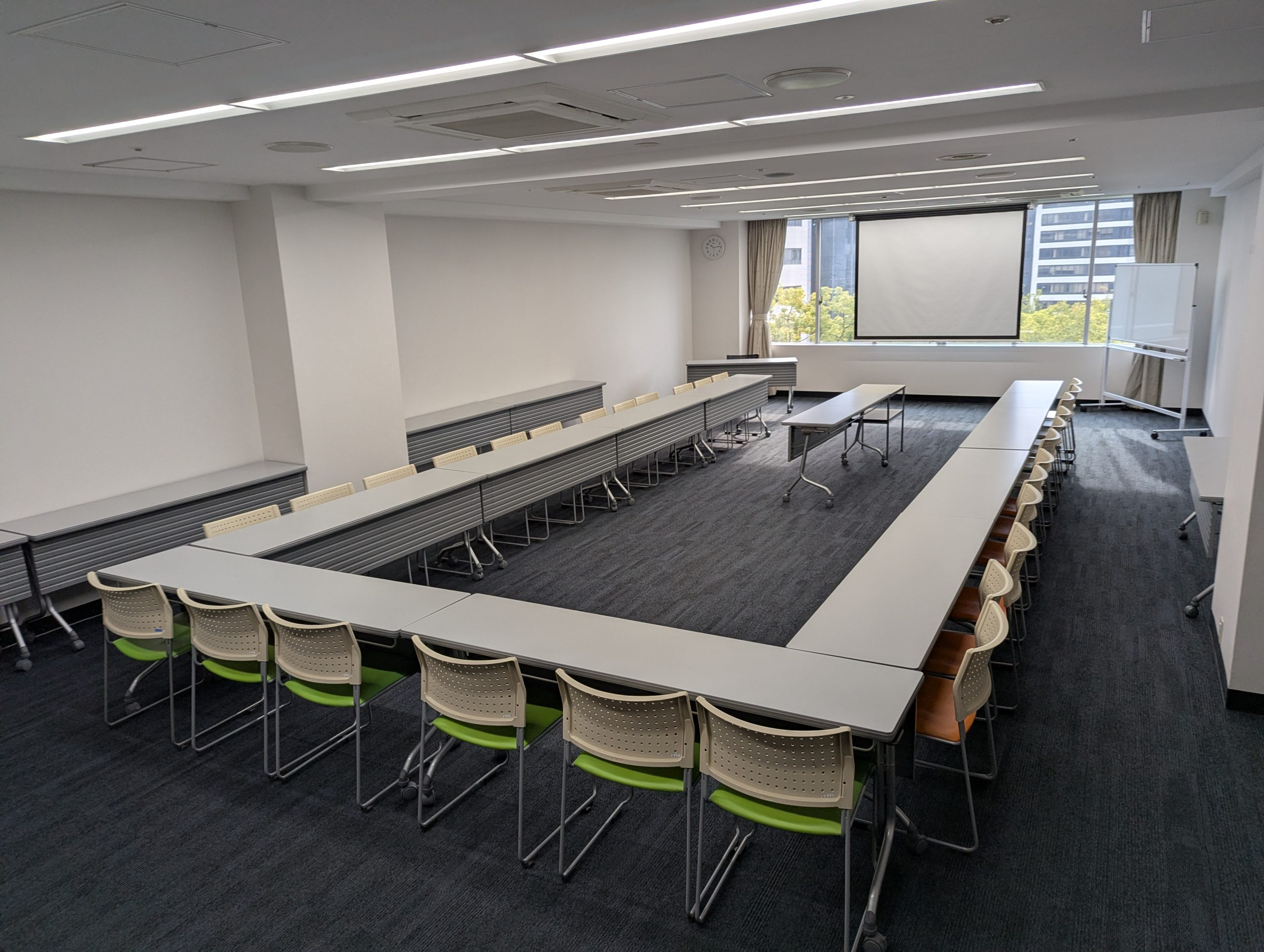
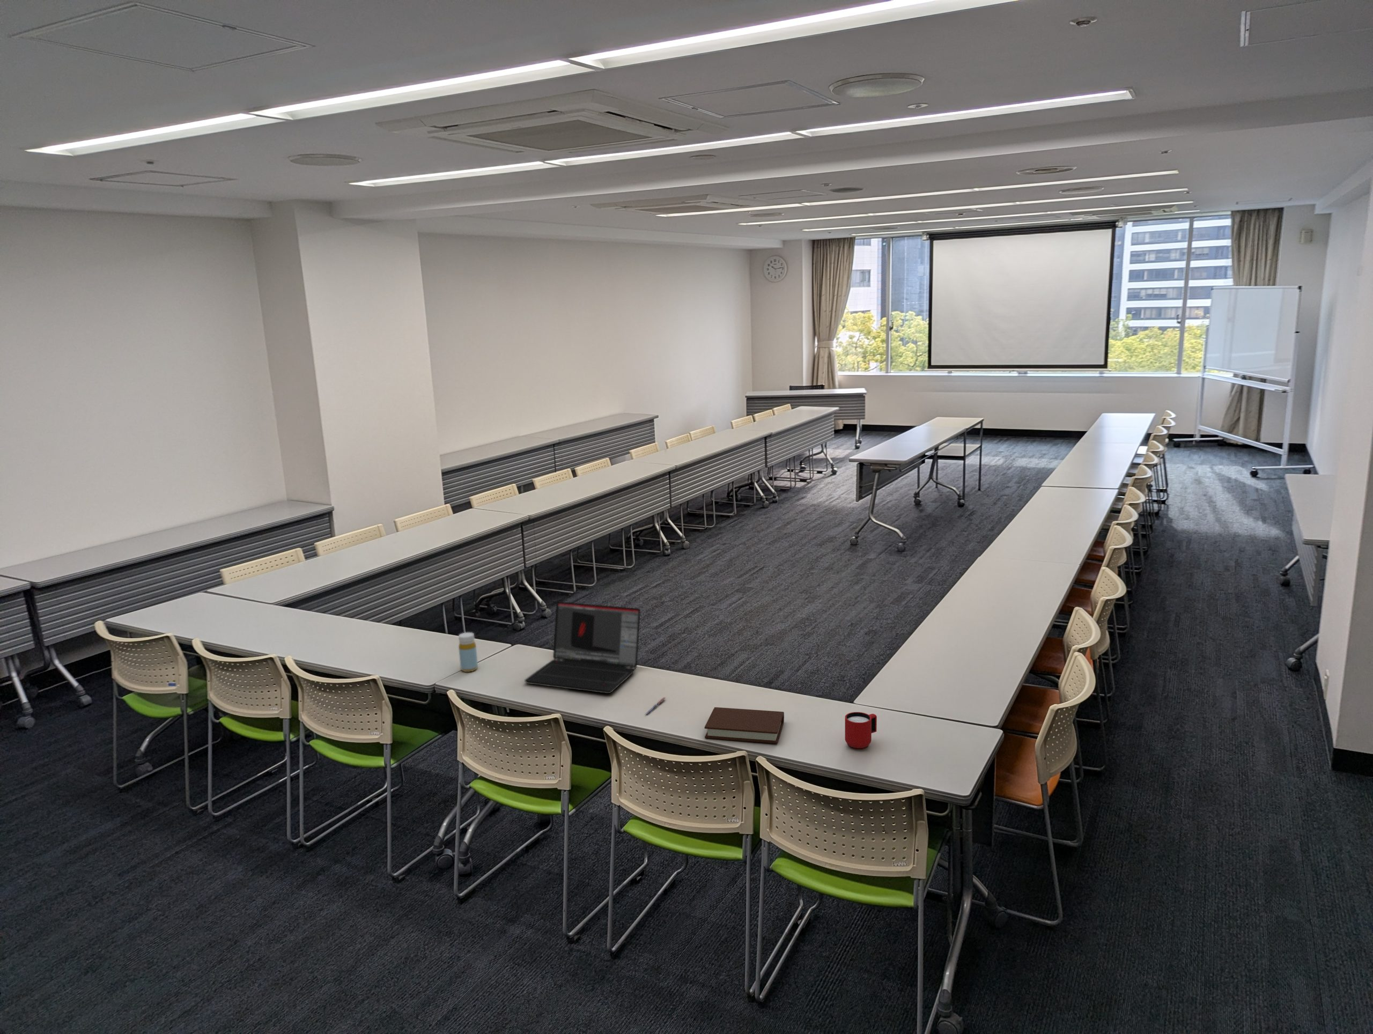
+ pen (655, 705)
+ book (745, 724)
+ mug (861, 730)
+ bottle (468, 652)
+ laptop (582, 646)
